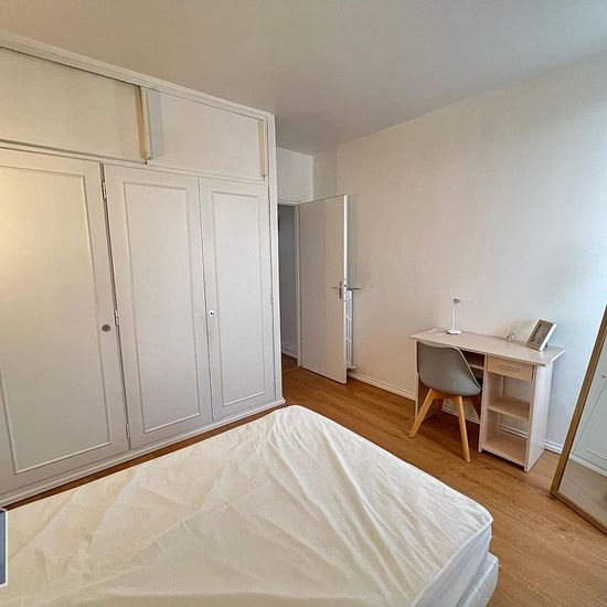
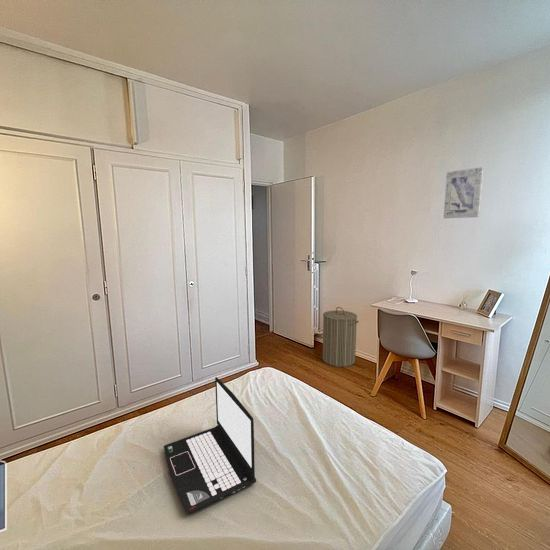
+ laptop (204, 434)
+ laundry hamper (339, 333)
+ wall art (462, 194)
